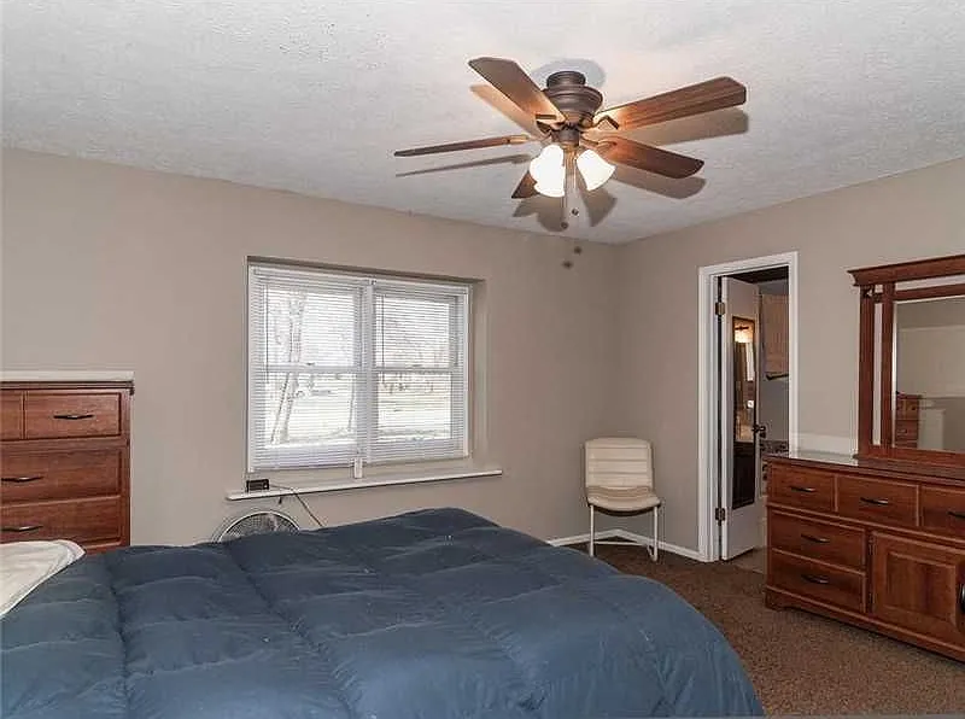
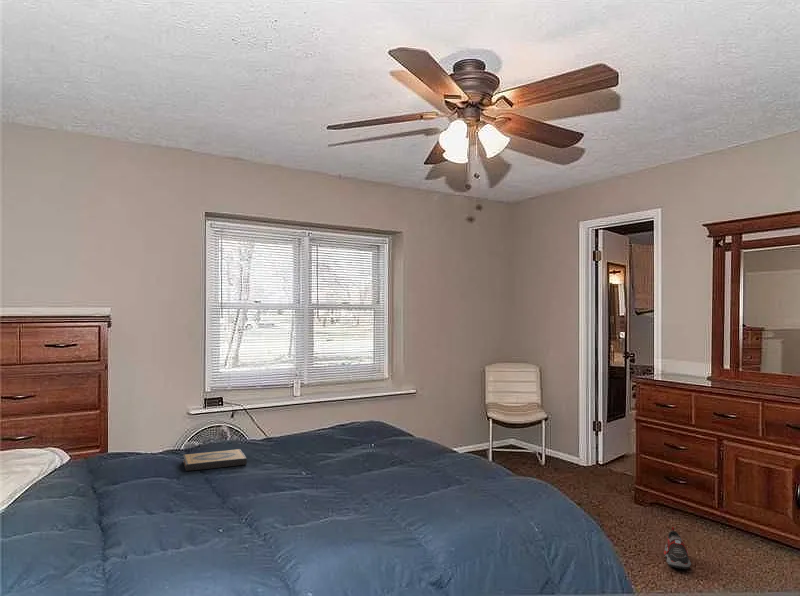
+ shoe (677, 548)
+ hardback book (214, 459)
